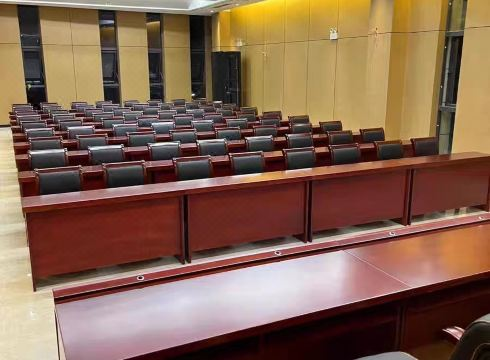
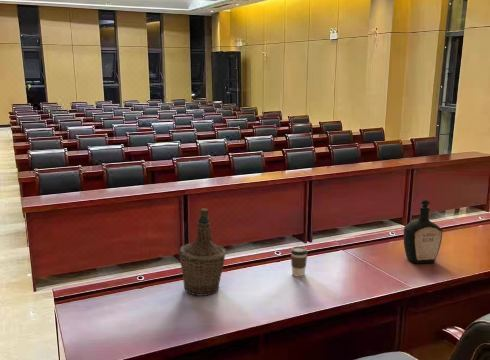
+ coffee cup (298, 261)
+ bottle (202, 249)
+ bottle (422, 230)
